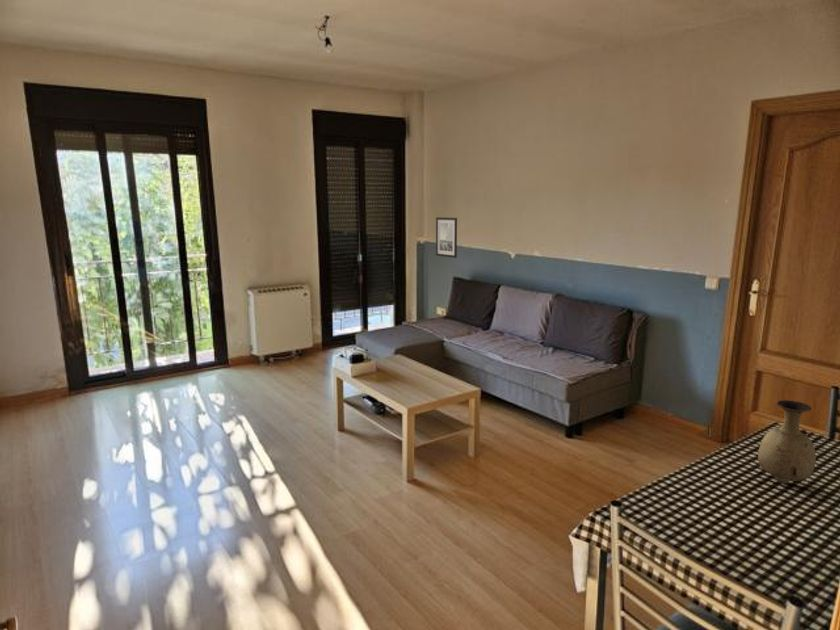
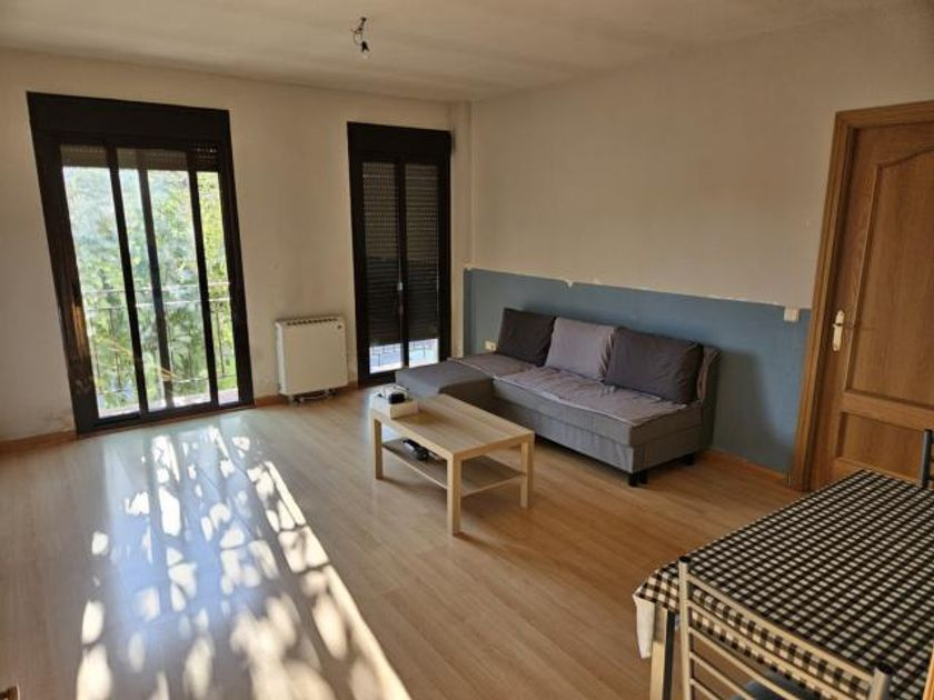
- wall art (446, 237)
- vase (788, 444)
